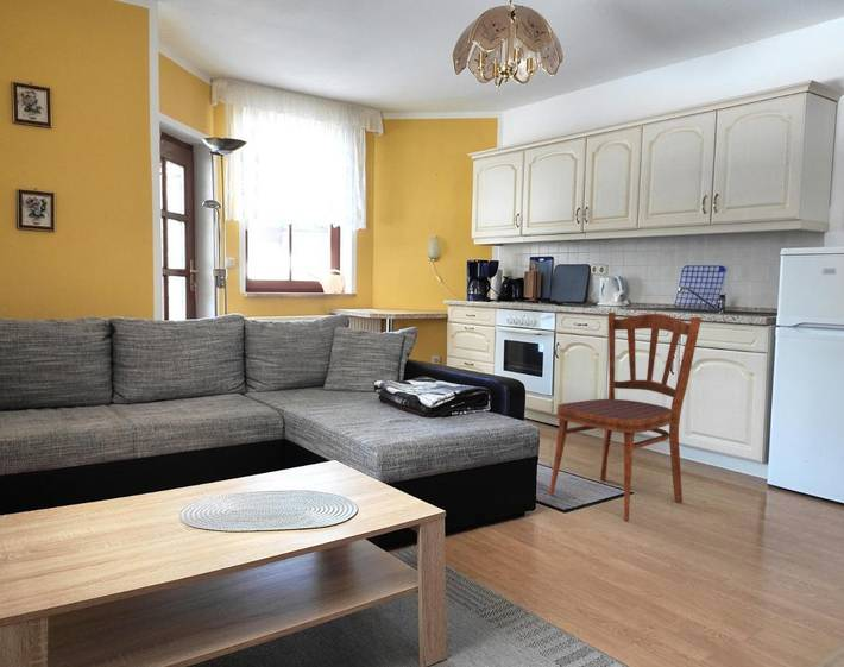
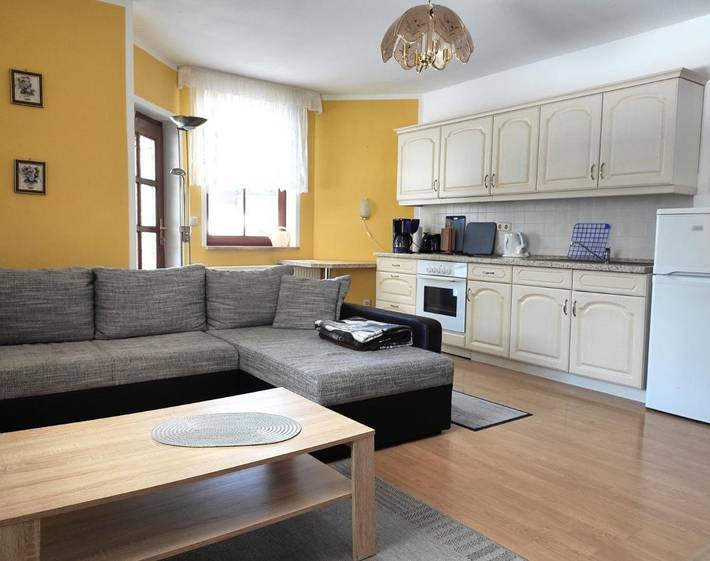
- dining chair (621, 407)
